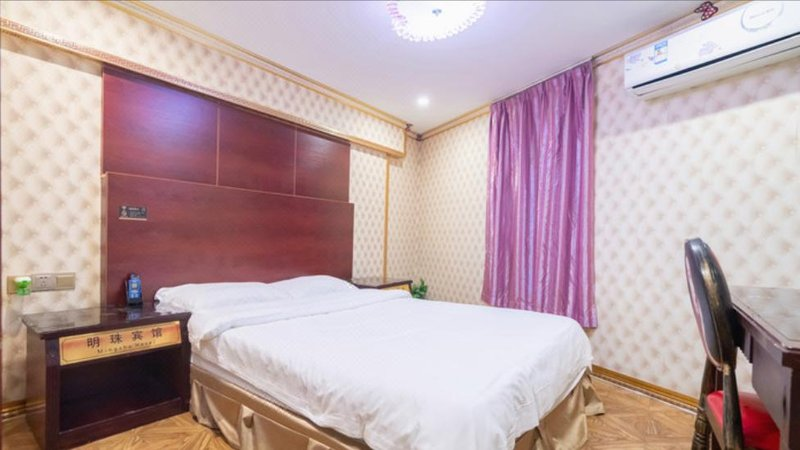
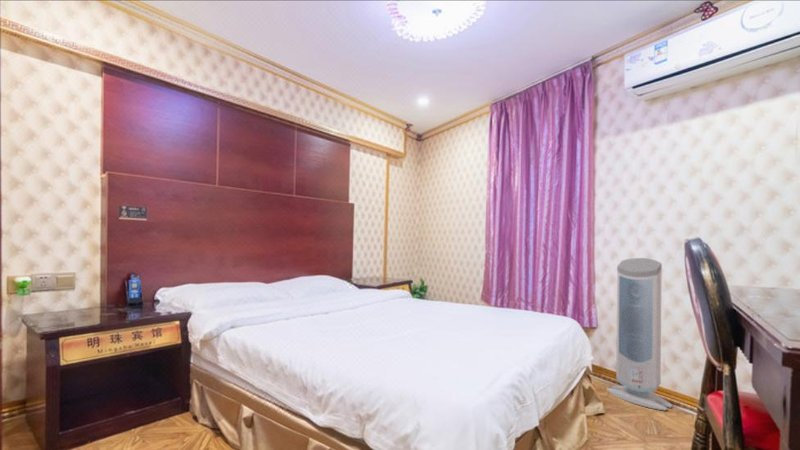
+ air purifier (638, 328)
